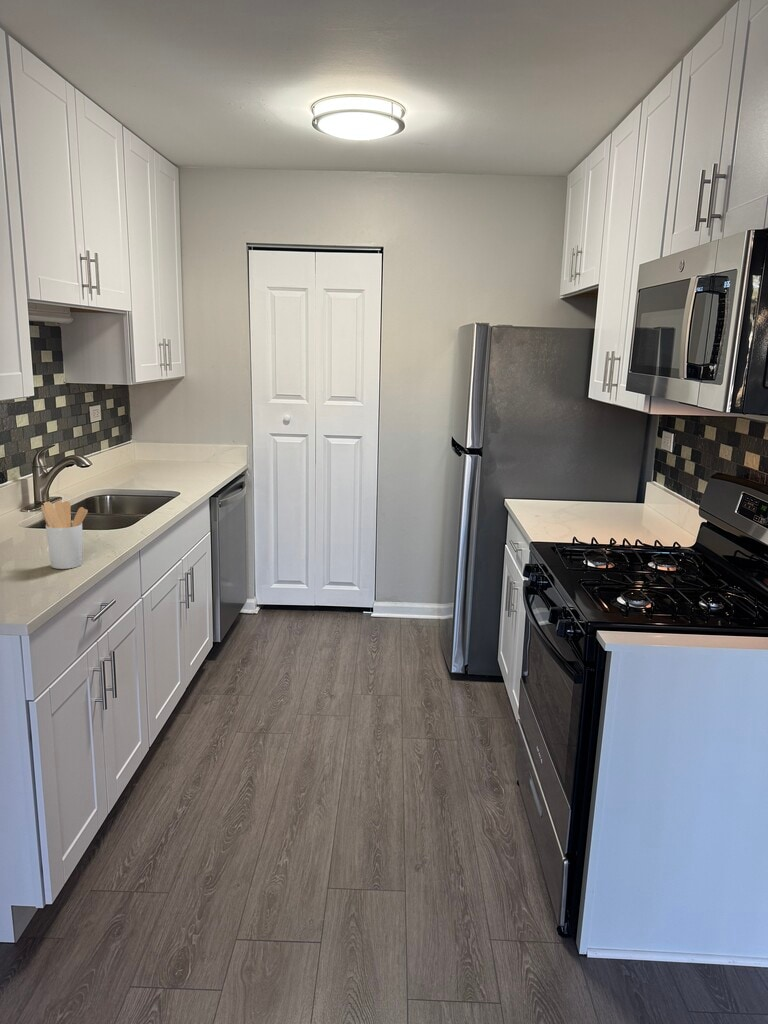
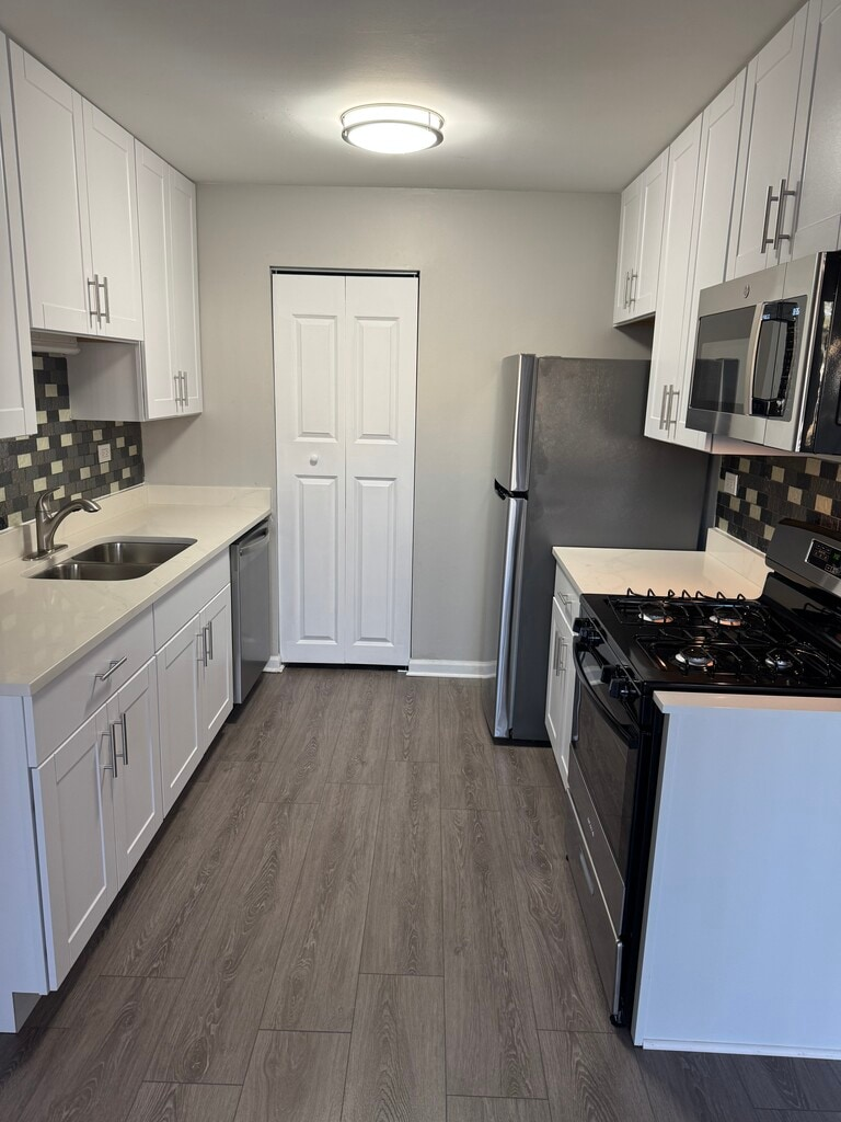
- utensil holder (62, 532)
